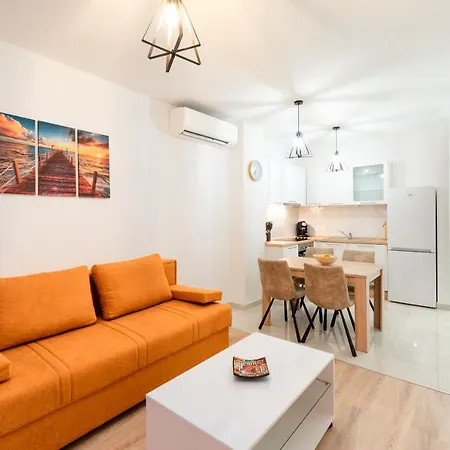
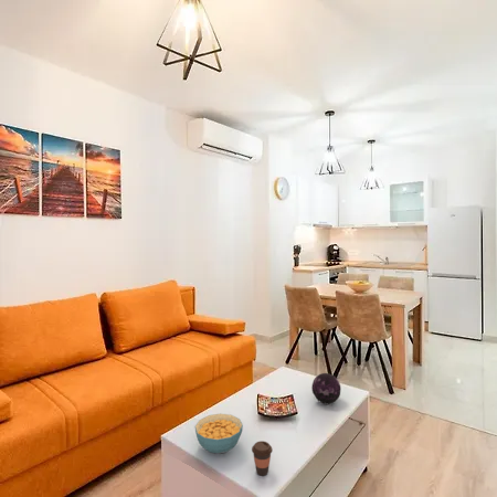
+ cereal bowl (219, 436)
+ coffee cup (262, 458)
+ decorative orb (326, 388)
